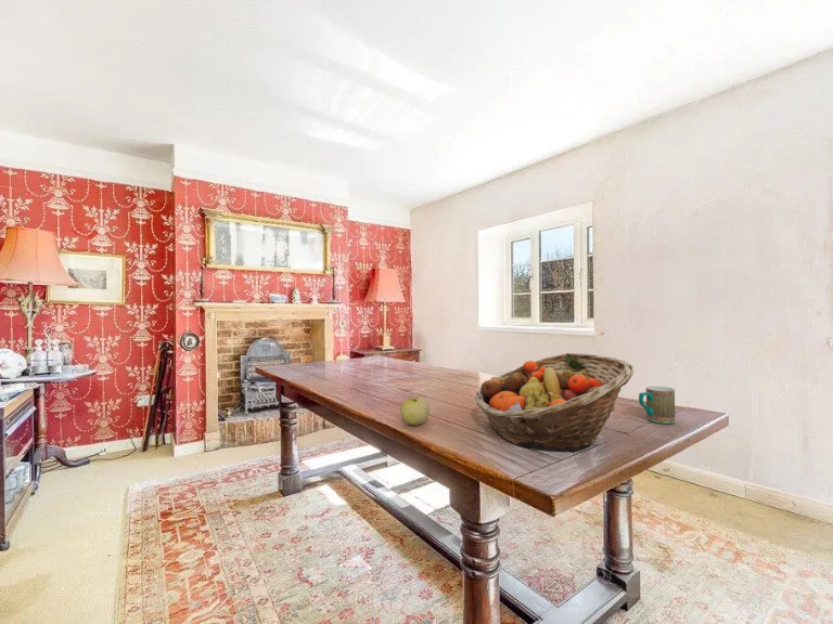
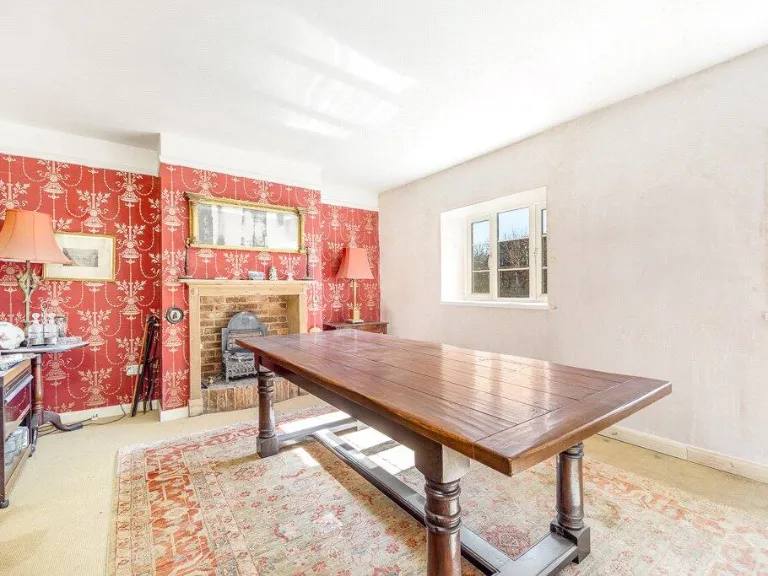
- mug (655, 404)
- apple (414, 411)
- fruit basket (547, 393)
